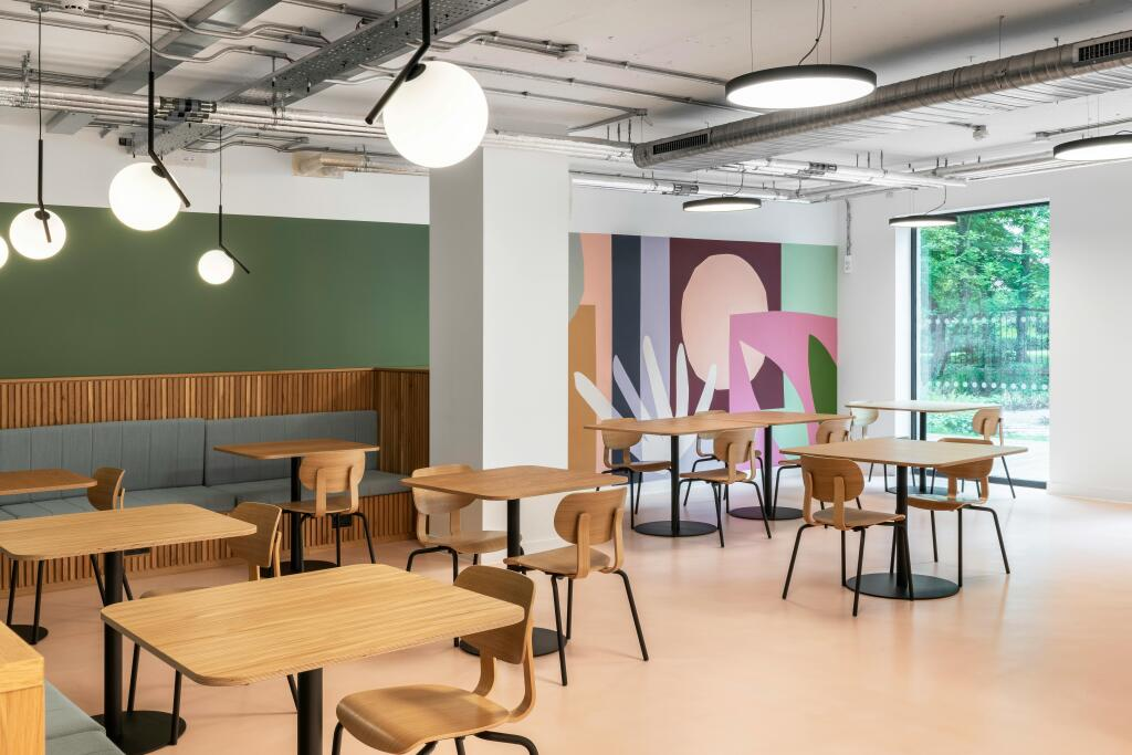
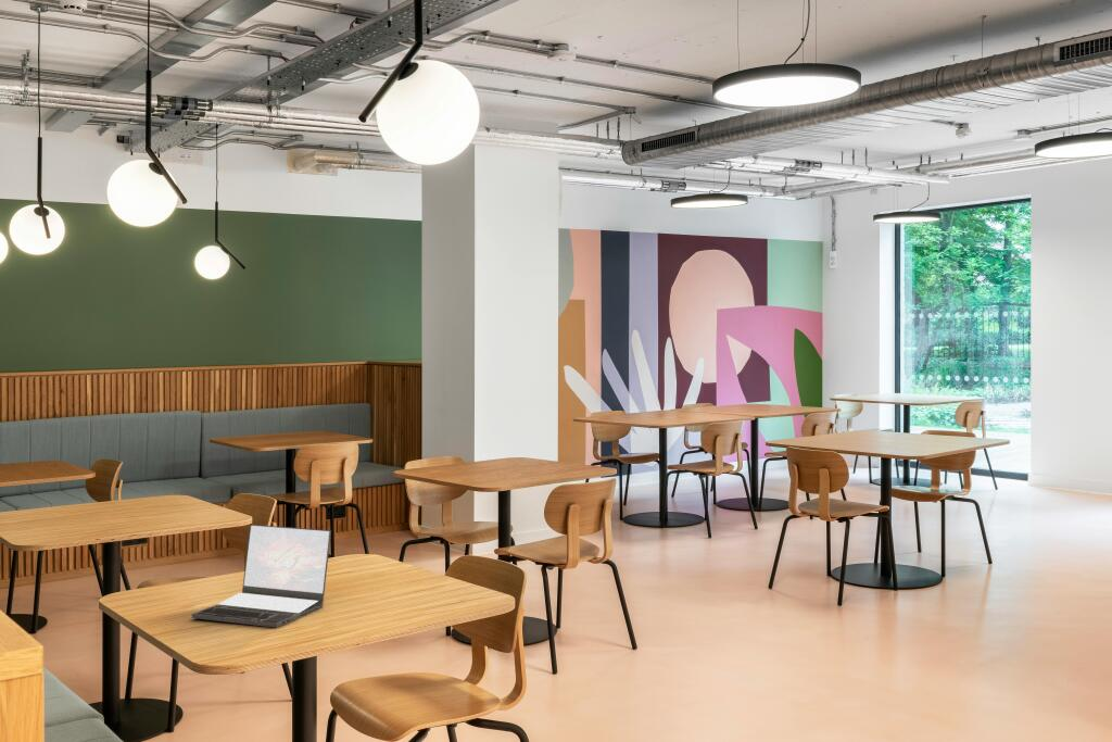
+ laptop (263, 573)
